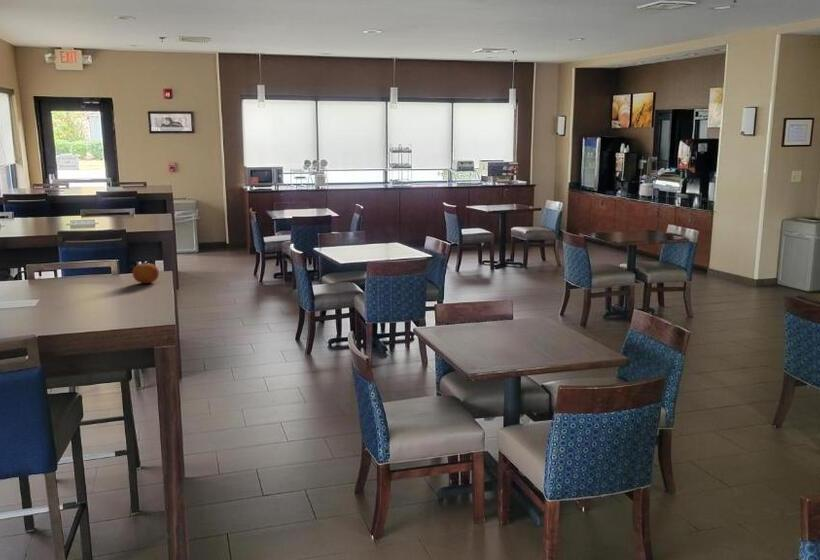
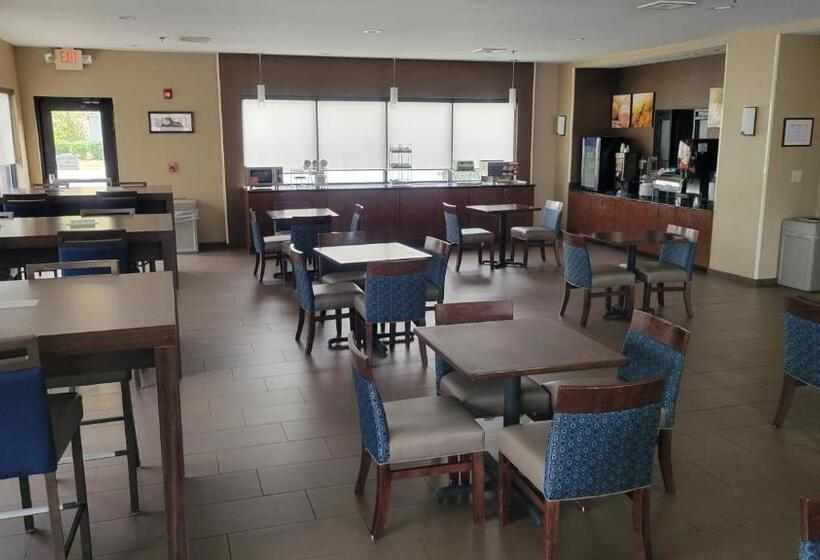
- fruit (145, 273)
